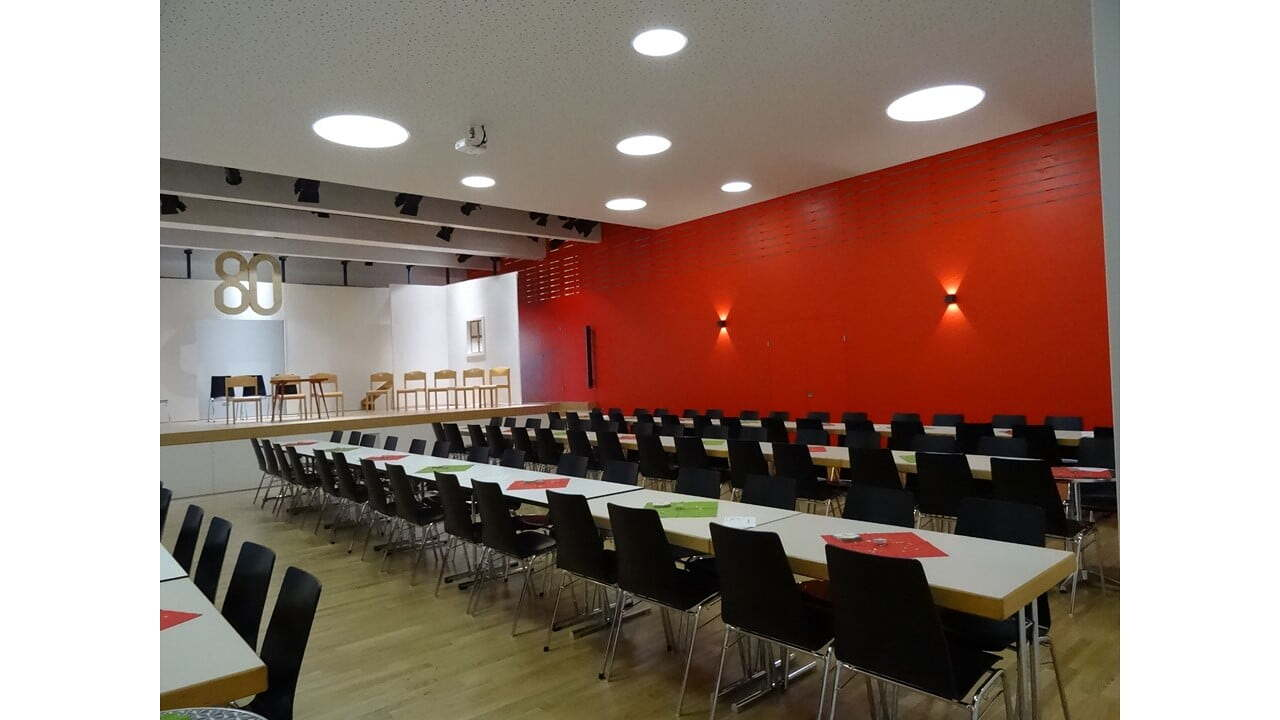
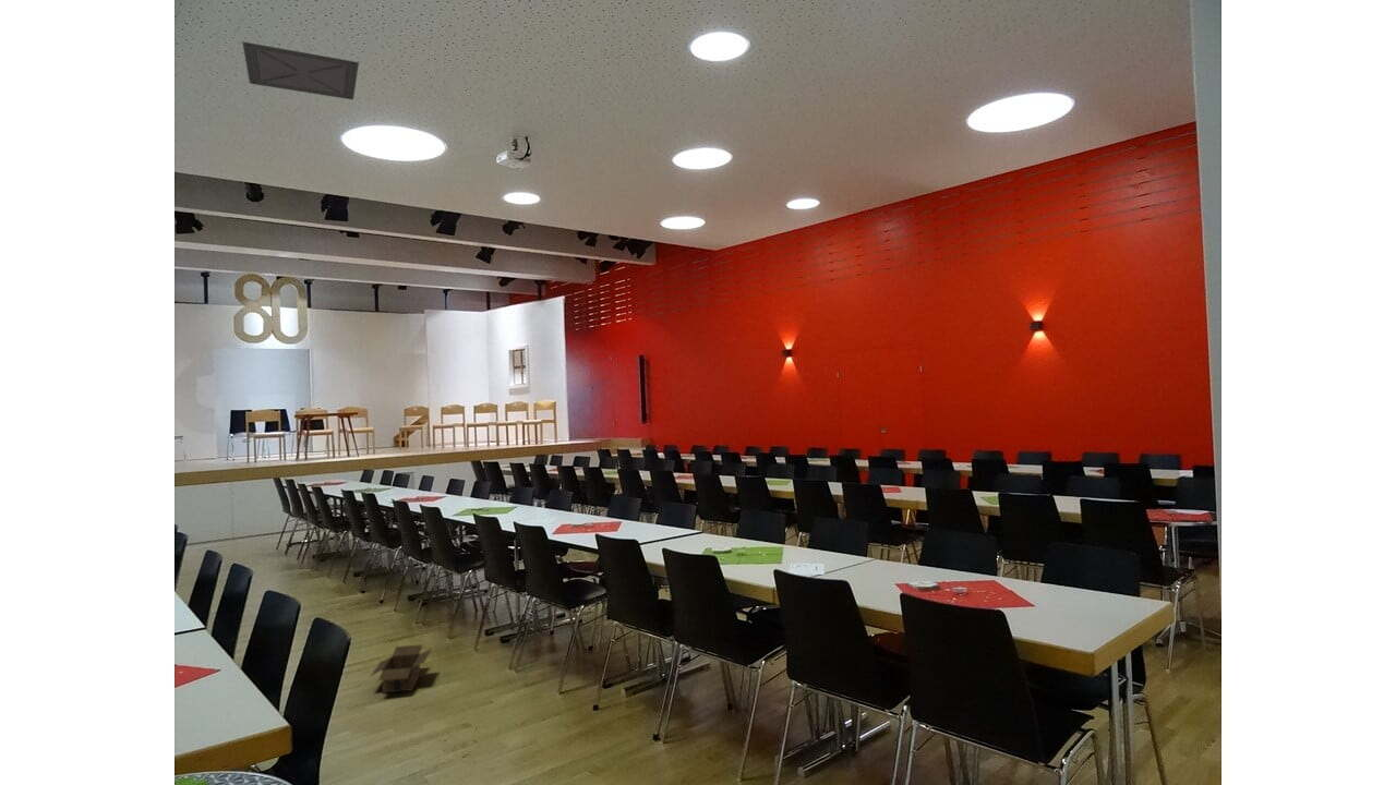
+ ceiling vent (302, 73)
+ cardboard box (401, 671)
